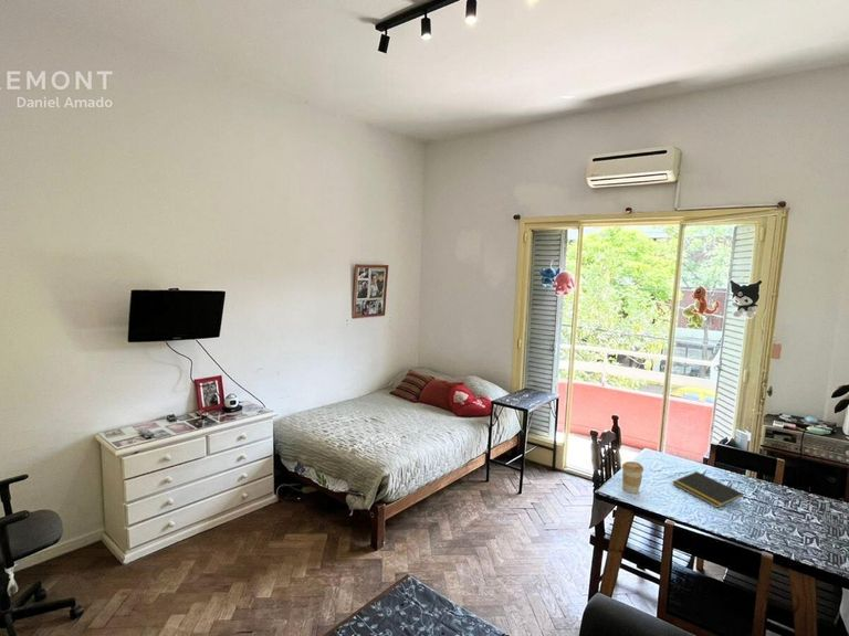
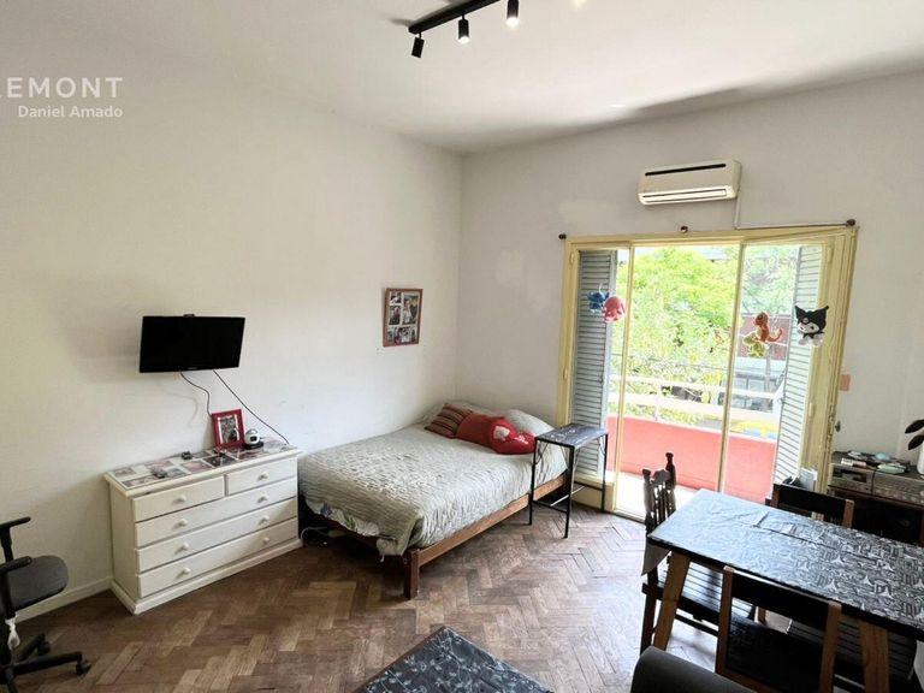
- coffee cup (631, 476)
- notepad (706, 488)
